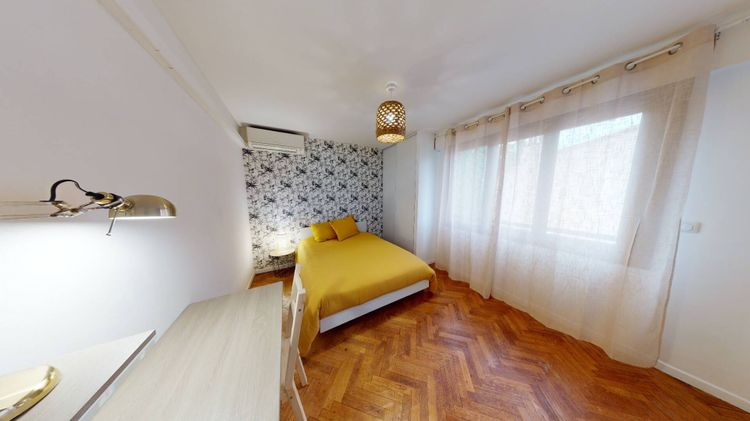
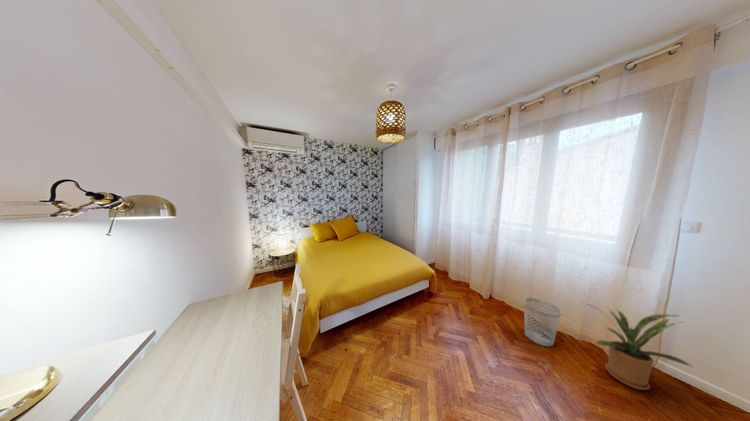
+ wastebasket (540, 321)
+ house plant (629, 340)
